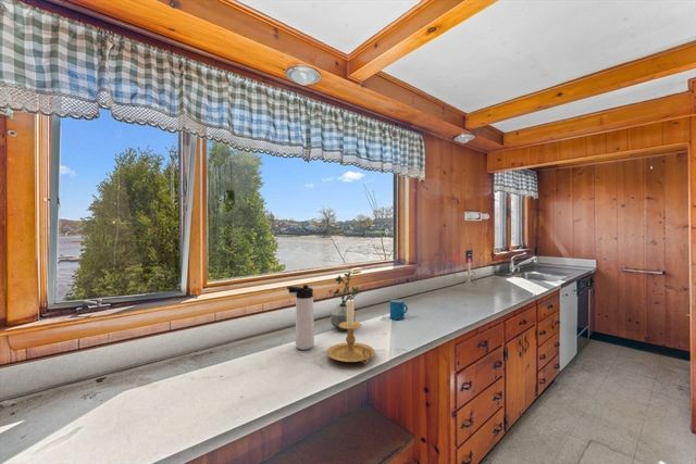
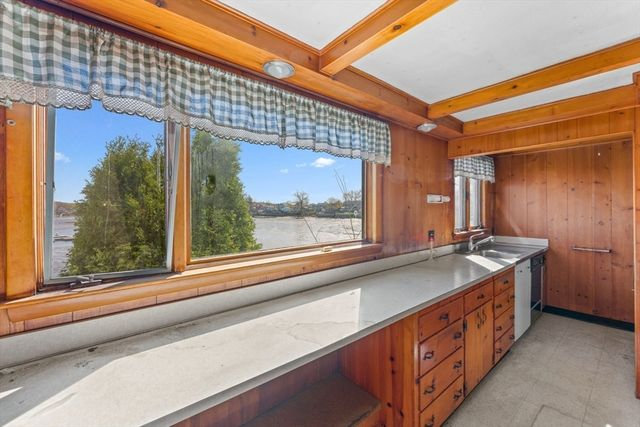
- potted plant (346, 300)
- thermos bottle (300, 316)
- mug (399, 310)
- candle holder (350, 327)
